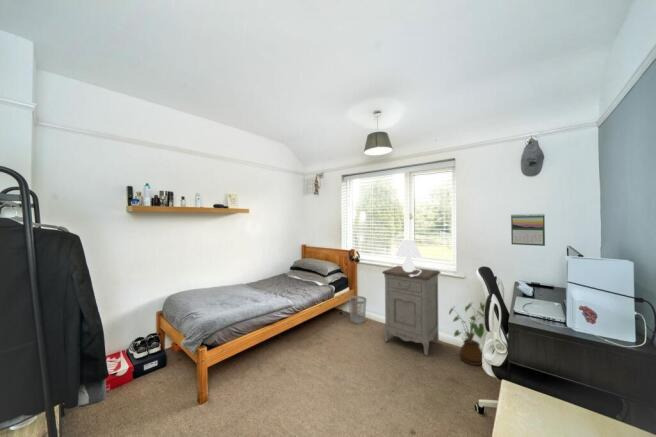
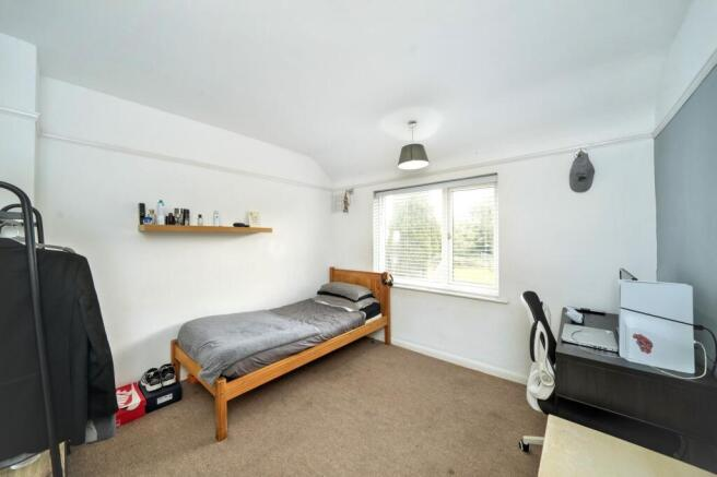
- nightstand (410, 306)
- table lamp (408, 255)
- house plant (474, 334)
- calendar (527, 229)
- wastebasket (357, 309)
